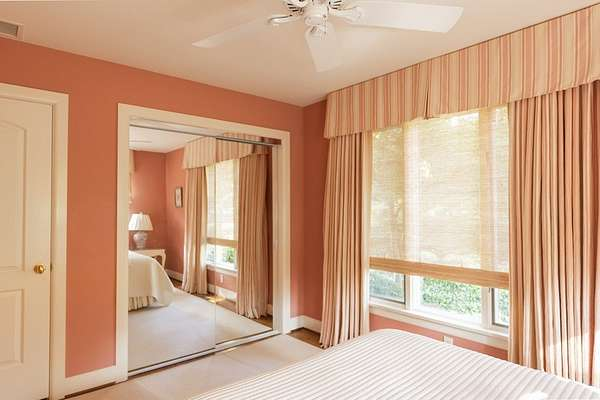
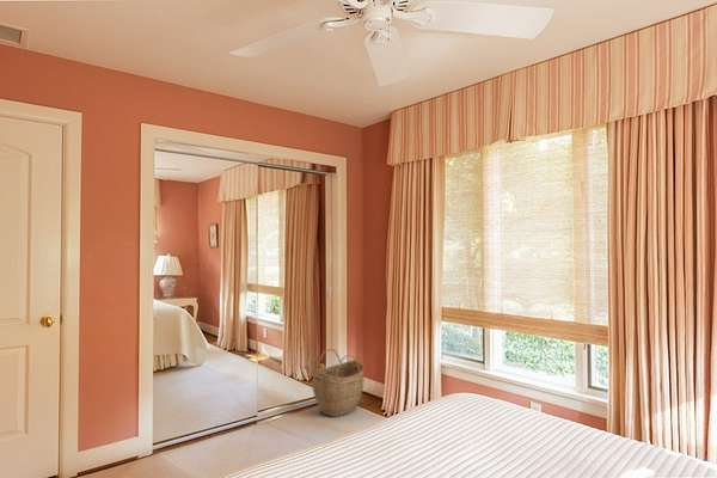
+ woven basket (338, 380)
